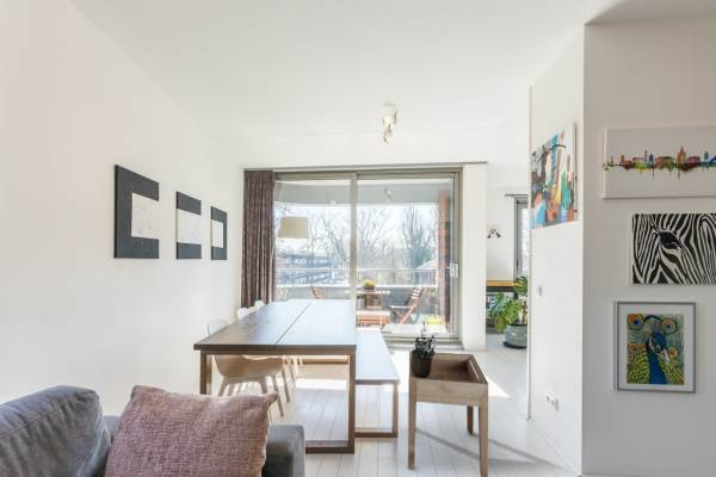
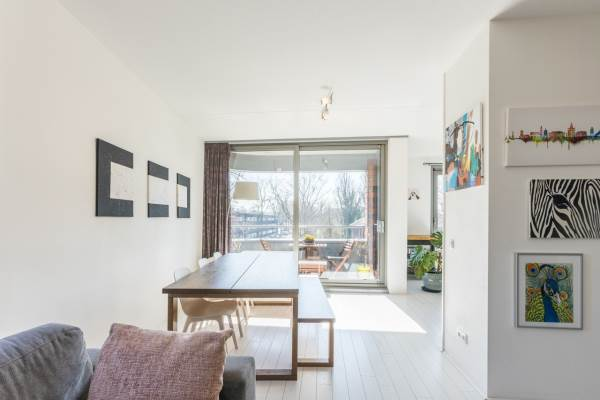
- side table (443, 403)
- potted plant (422, 349)
